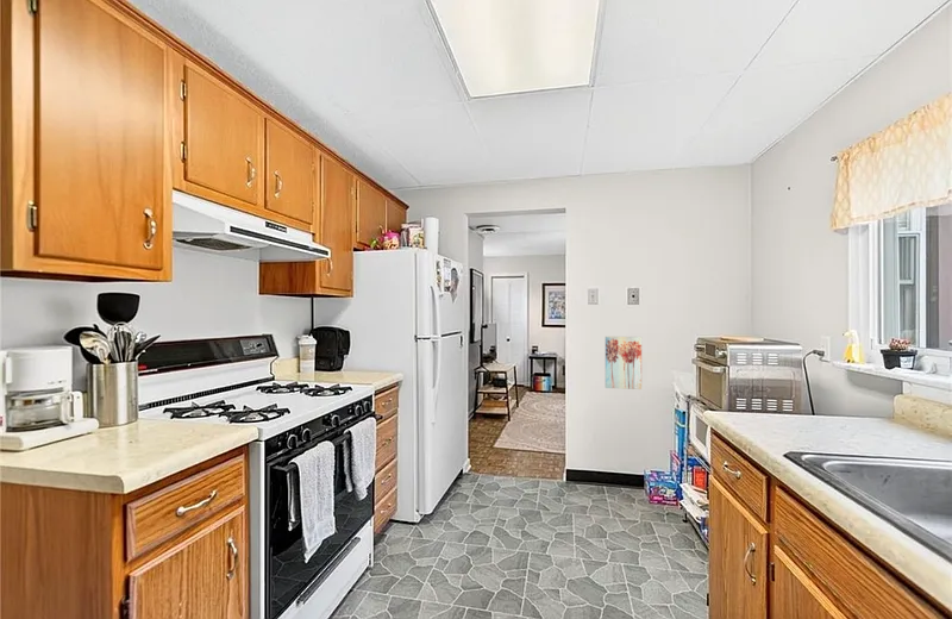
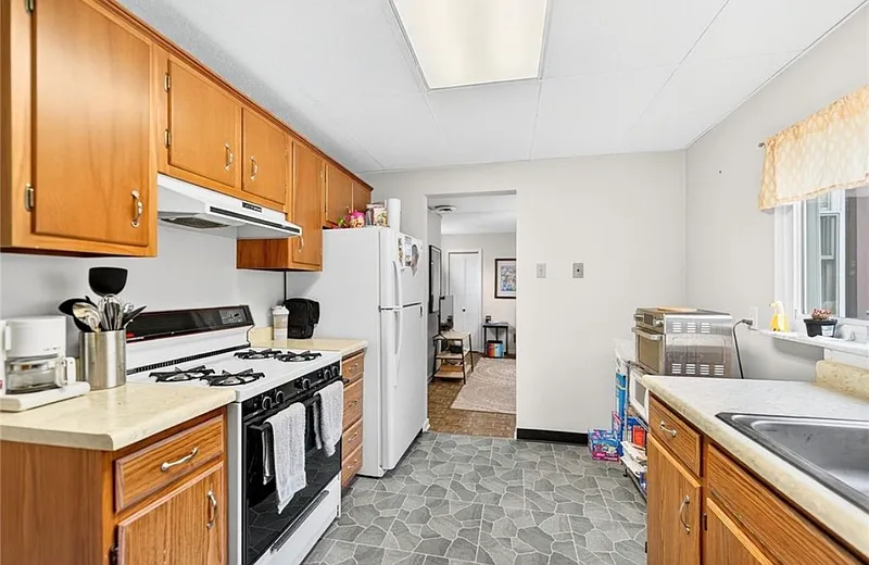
- wall art (622, 362)
